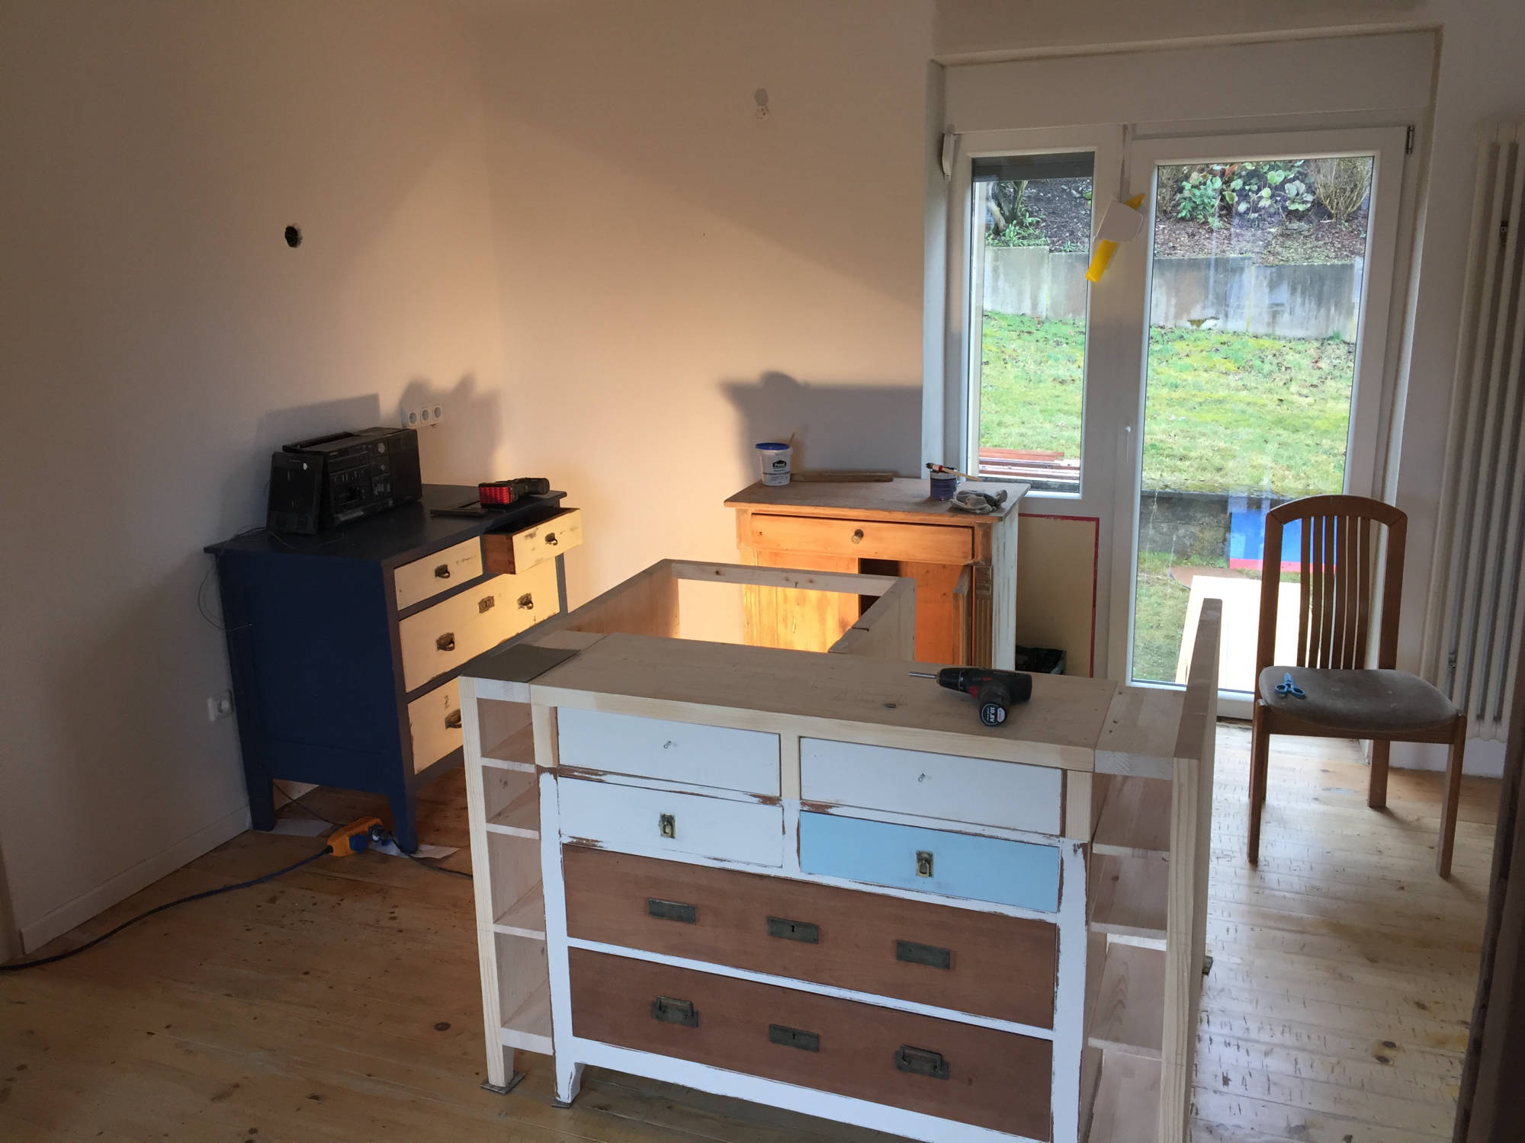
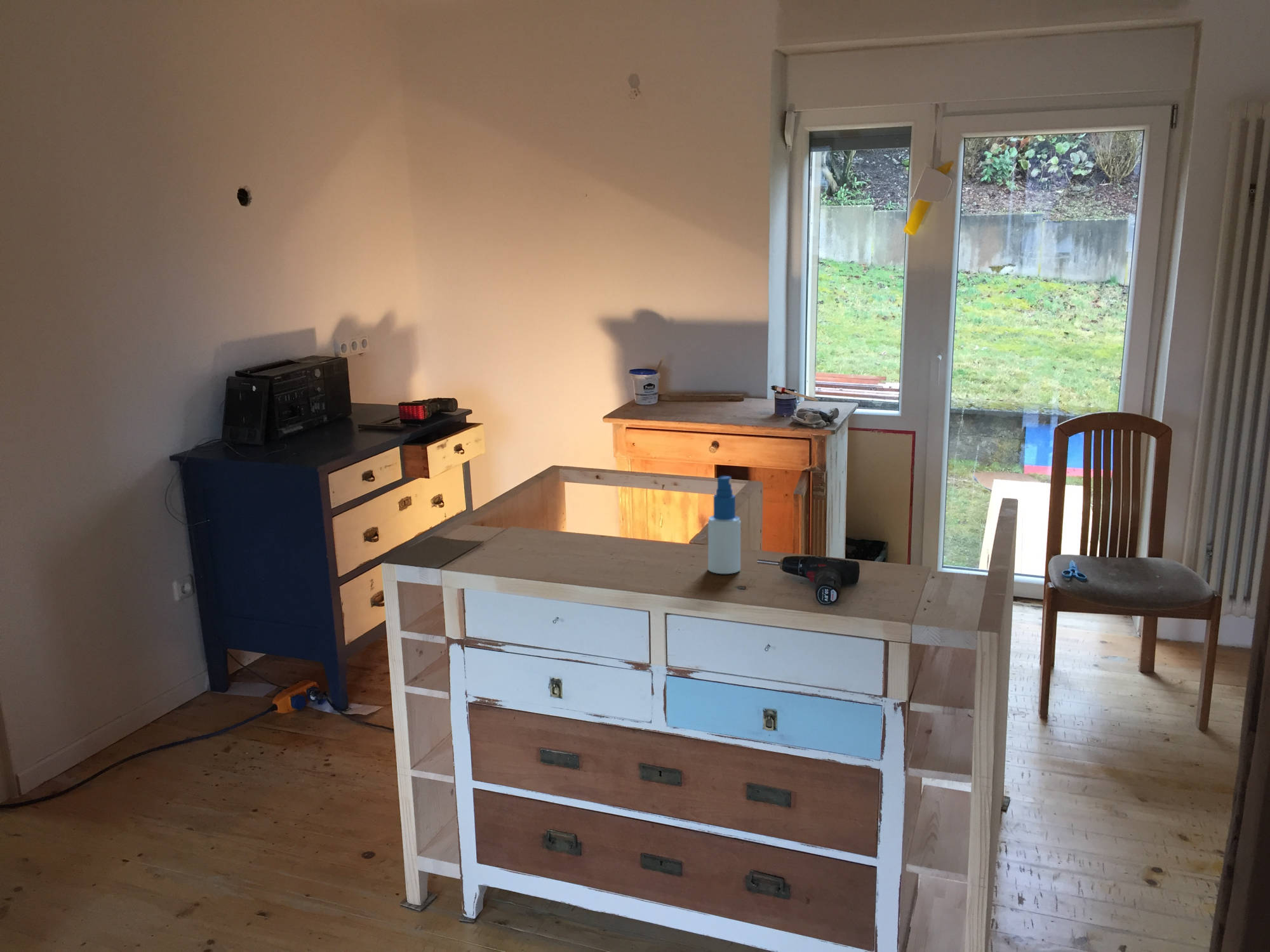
+ spray bottle (724, 523)
